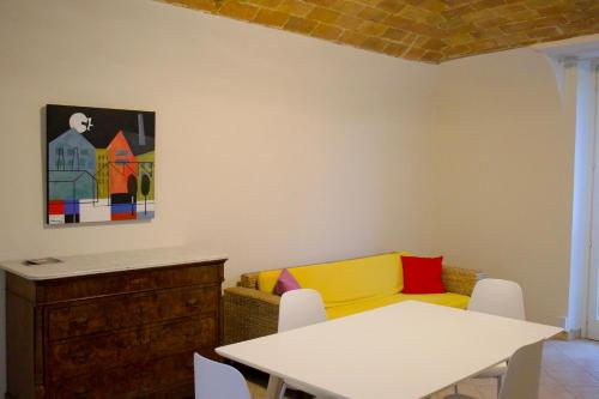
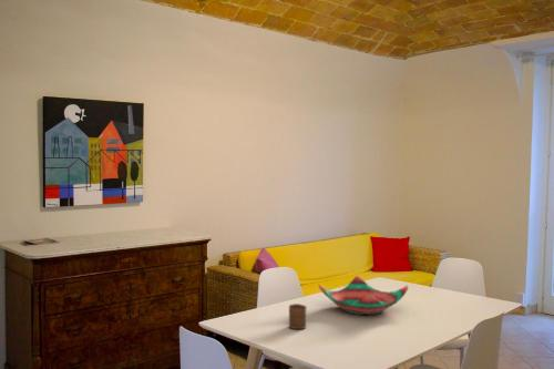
+ decorative bowl (362, 297)
+ cup (297, 316)
